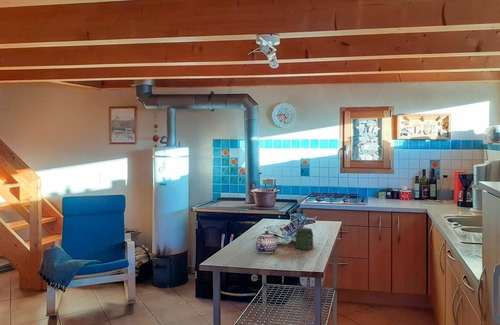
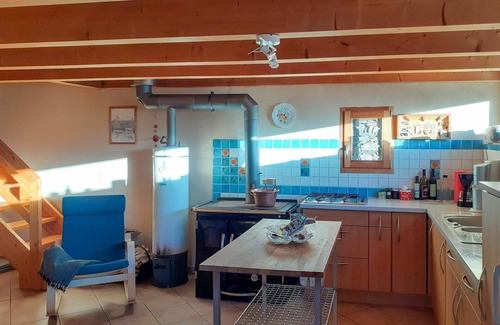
- teapot (266, 241)
- jar (304, 238)
